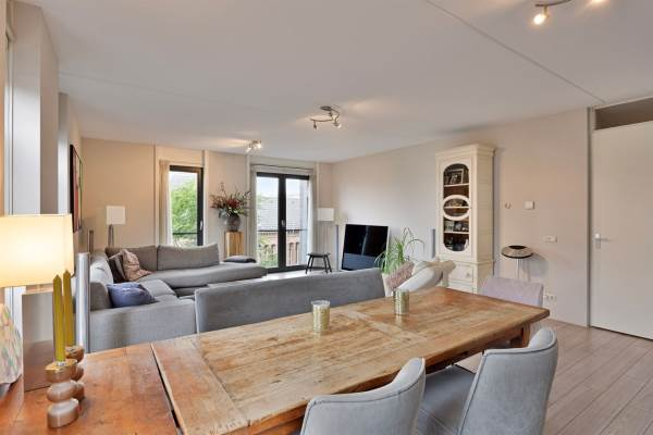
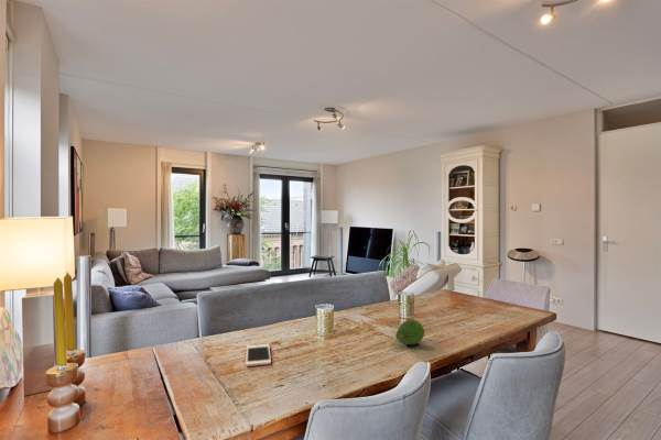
+ cell phone (258, 354)
+ fruit (409, 332)
